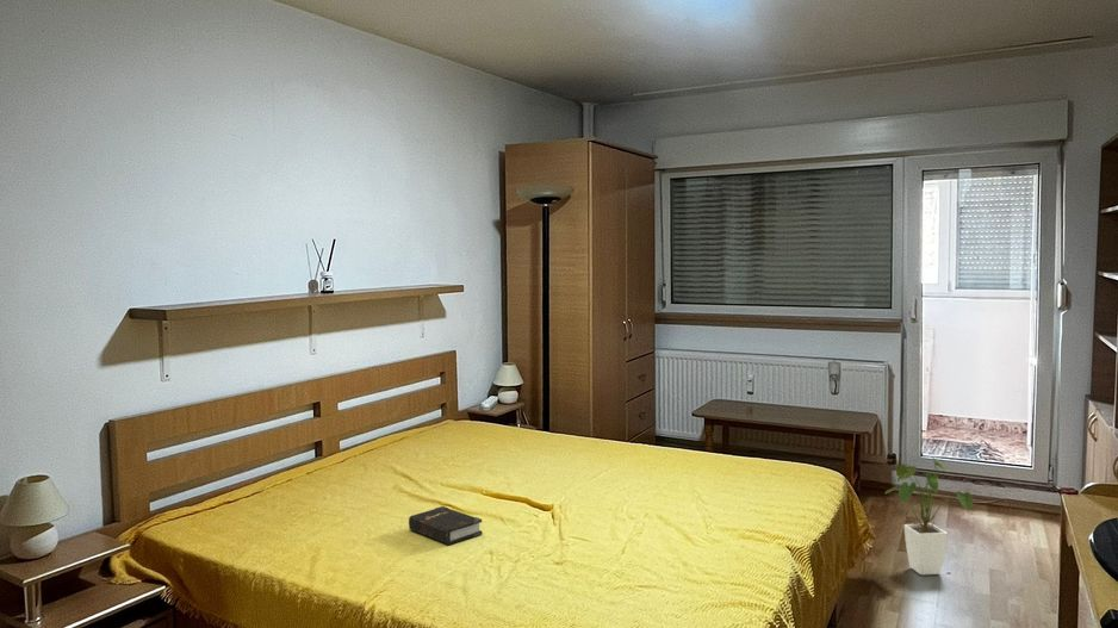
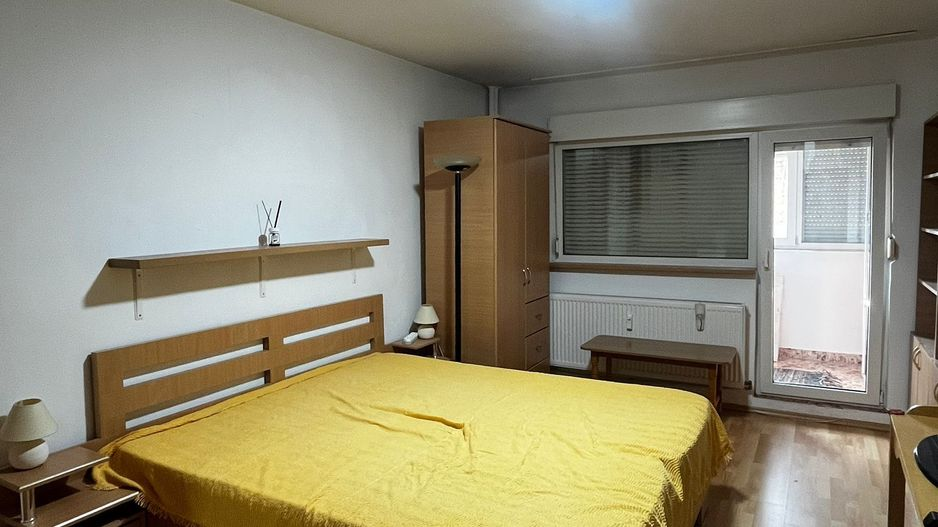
- hardback book (445, 524)
- house plant (932, 516)
